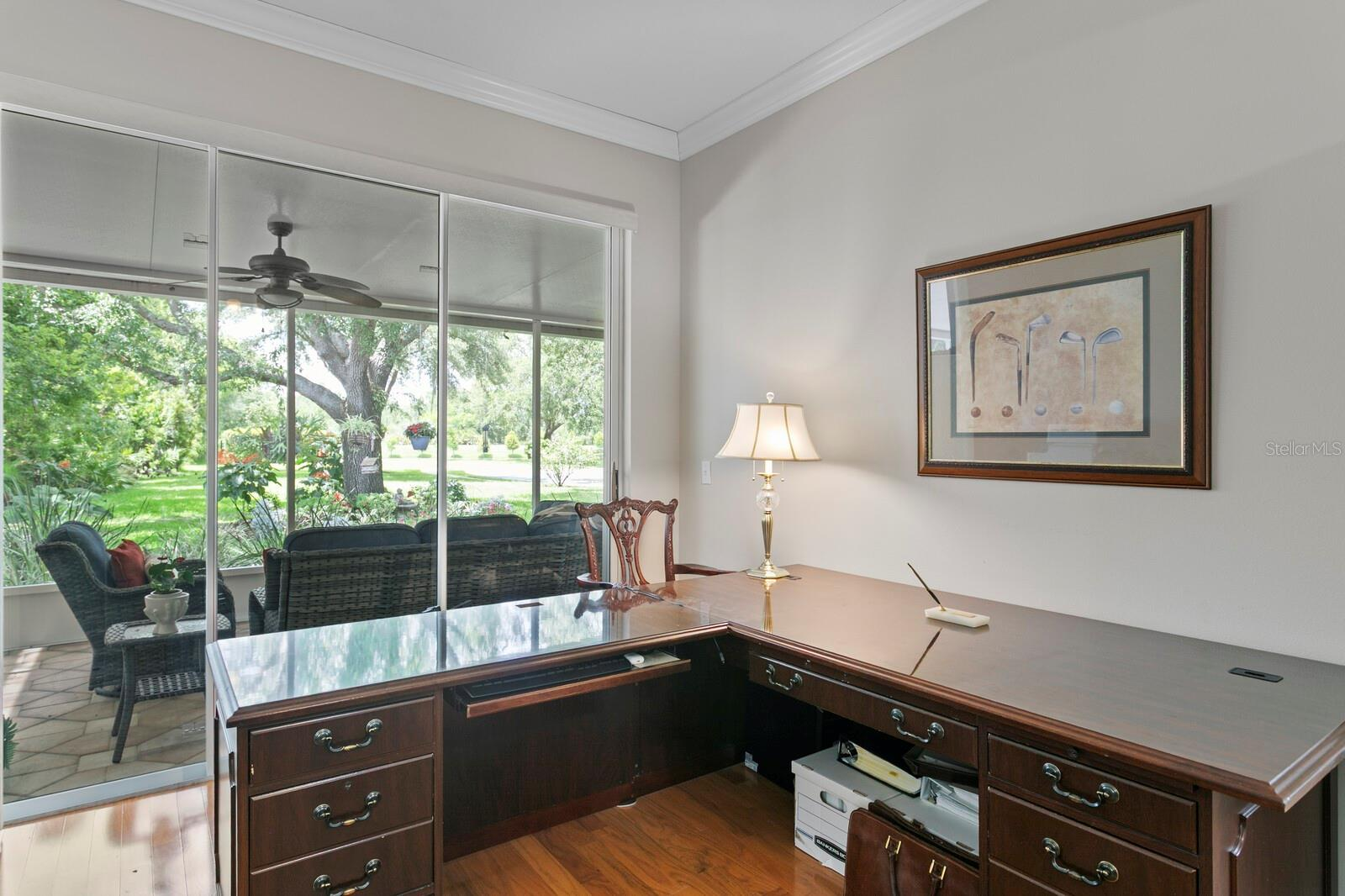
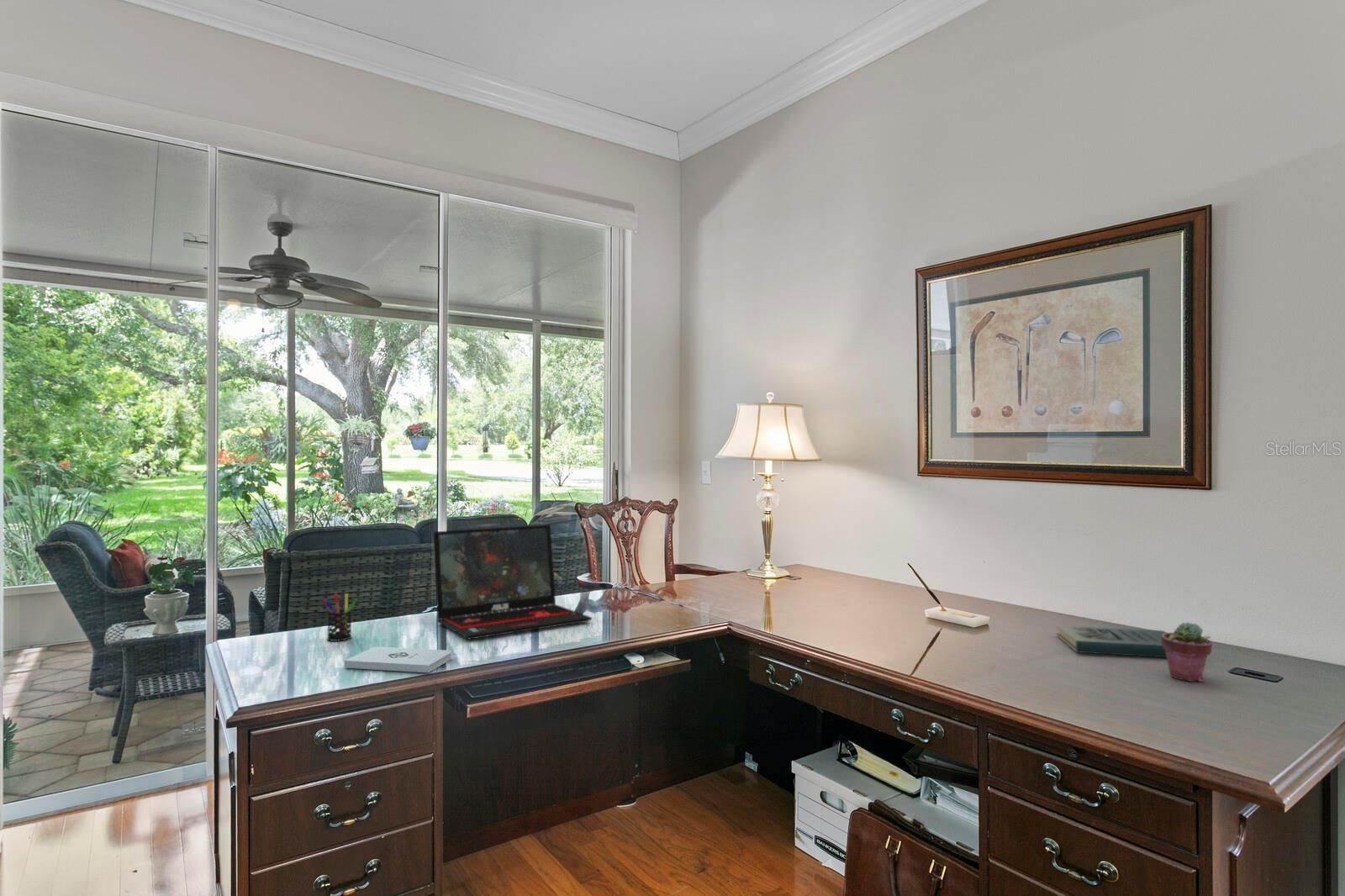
+ potted succulent (1186, 650)
+ laptop (512, 577)
+ book (1121, 641)
+ notepad (400, 659)
+ pen holder (341, 614)
